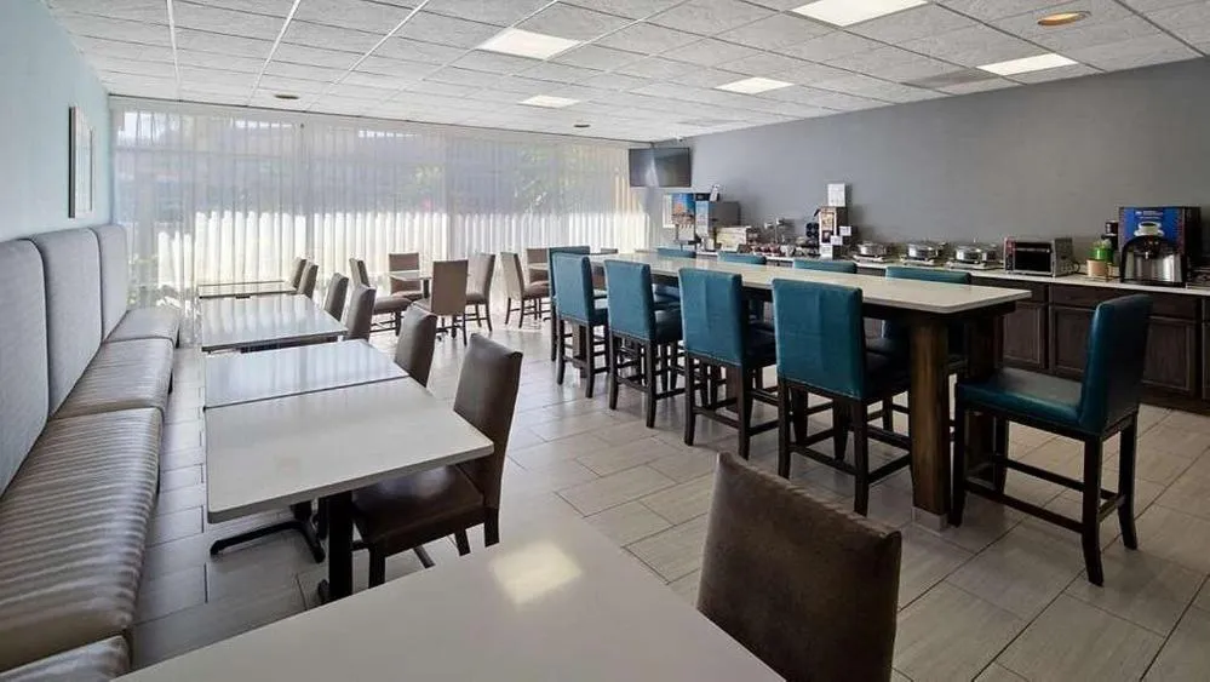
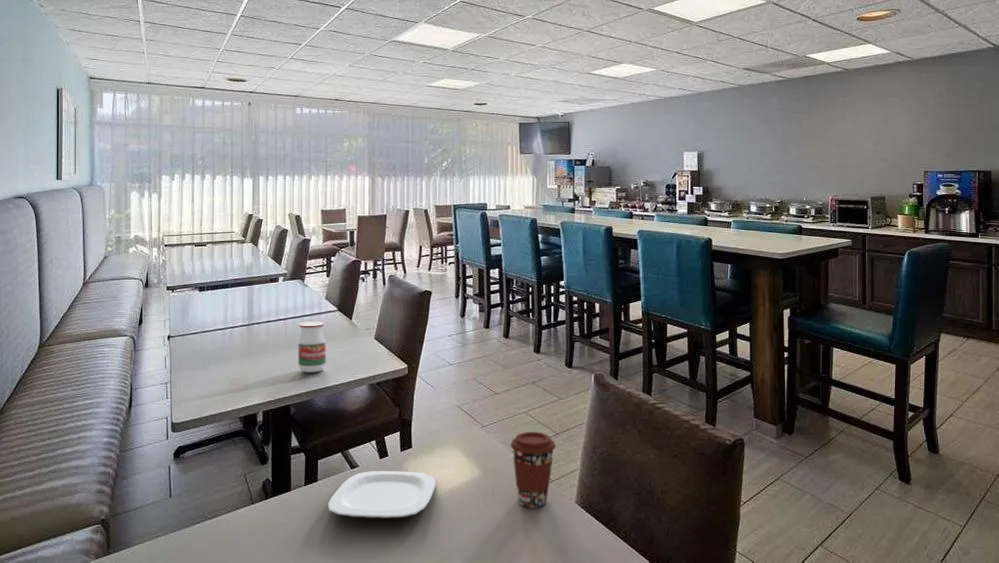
+ plate (384, 495)
+ coffee cup (532, 469)
+ jar (312, 346)
